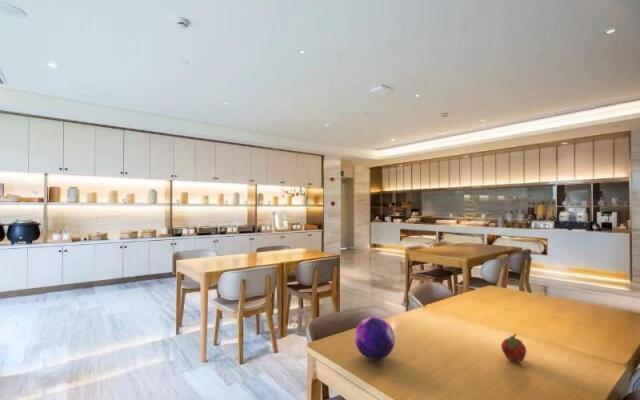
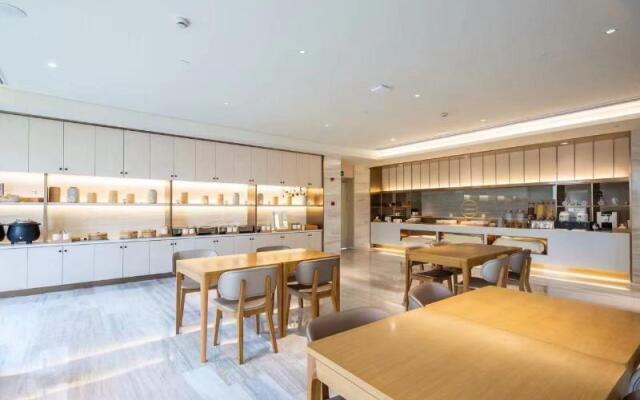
- fruit (513, 347)
- decorative orb (374, 337)
